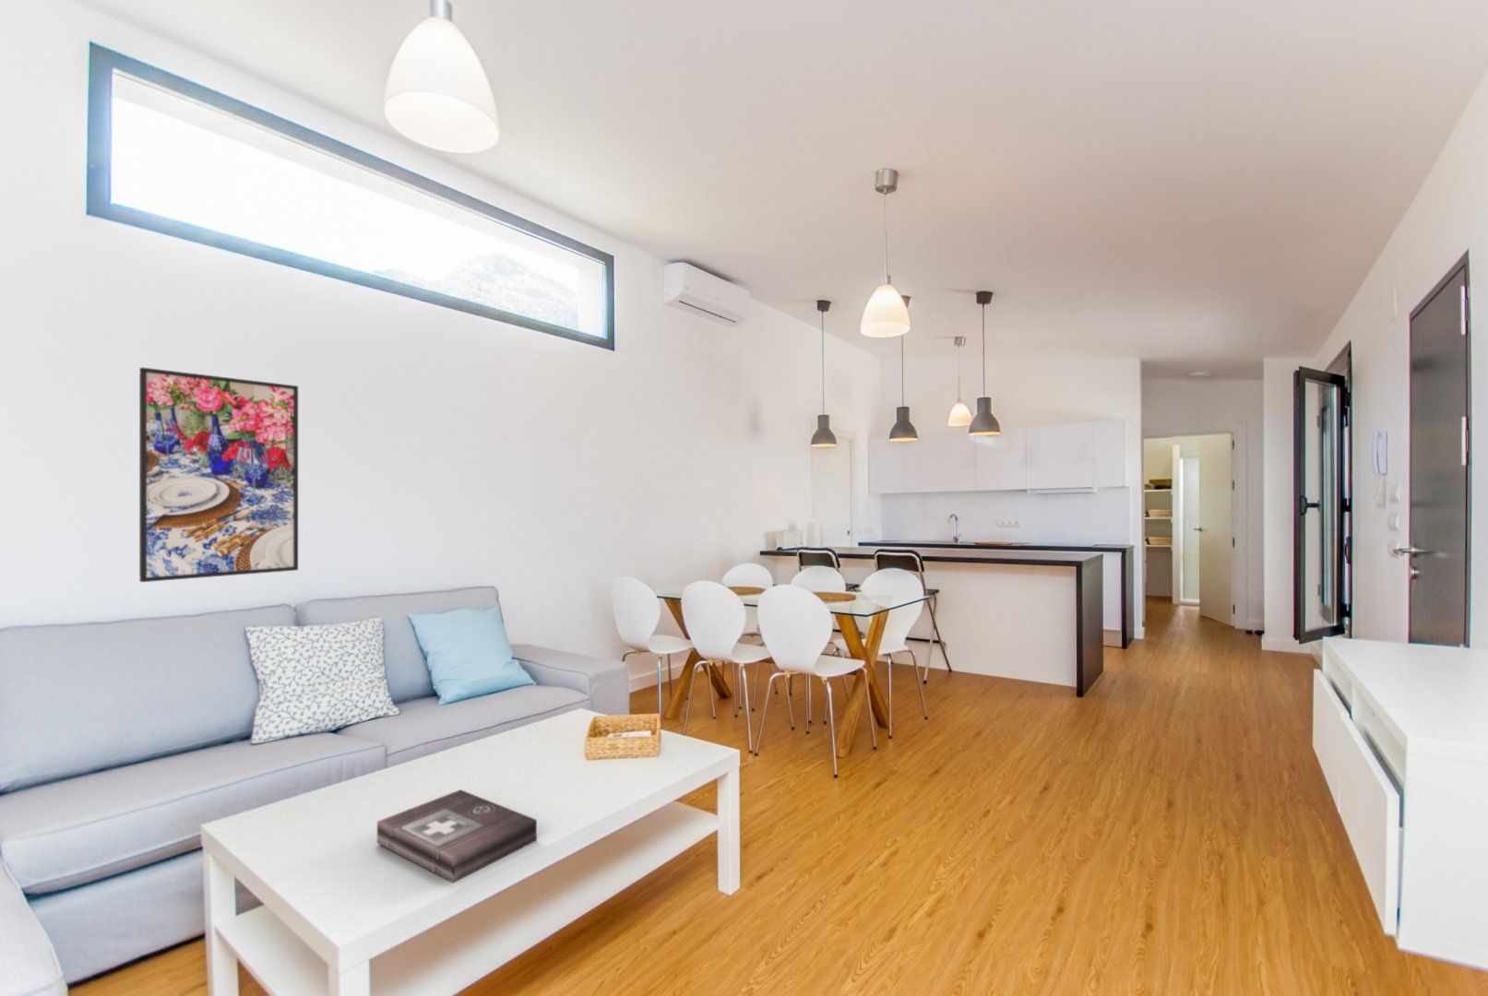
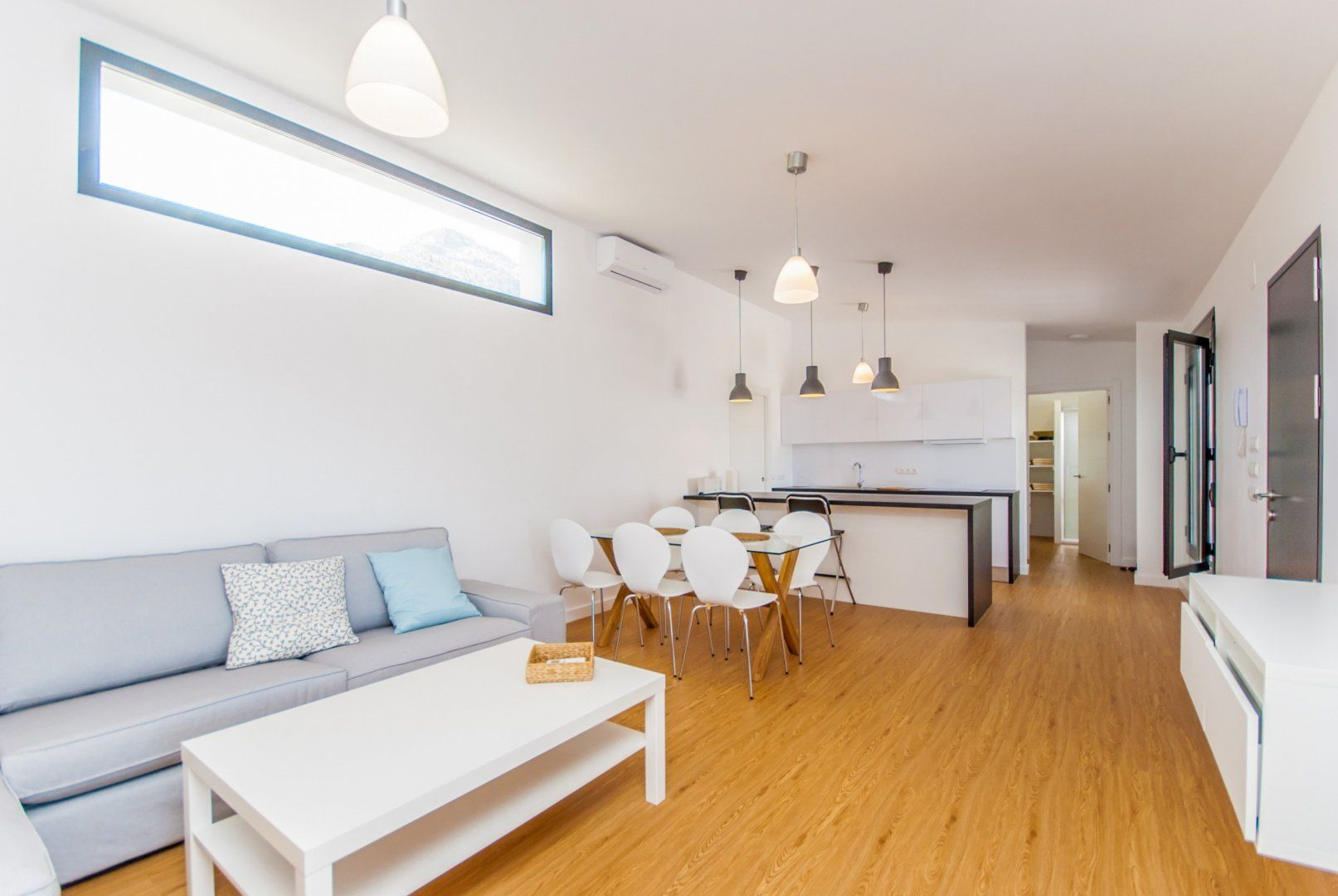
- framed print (225, 476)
- first aid kit (457, 830)
